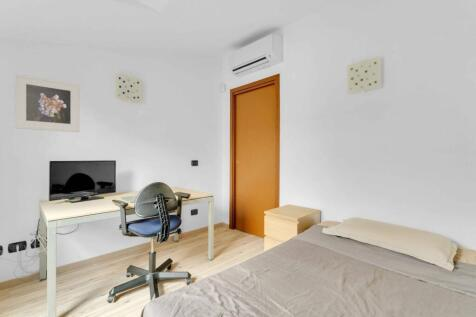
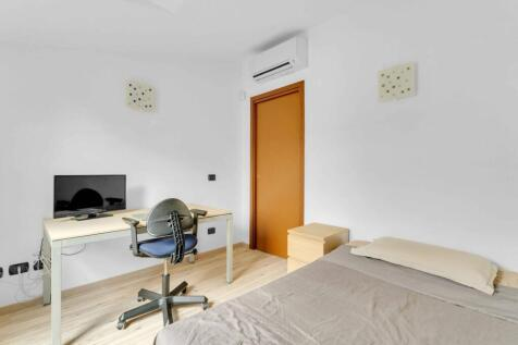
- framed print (49, 105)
